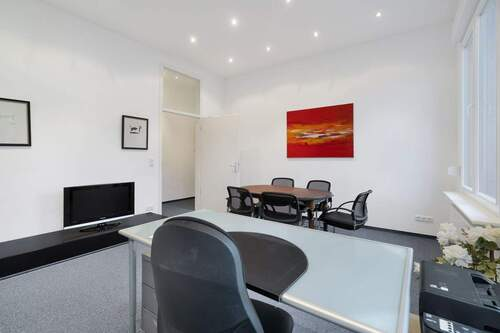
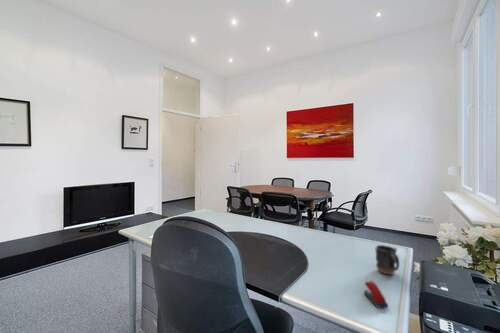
+ mug (387, 259)
+ stapler (374, 292)
